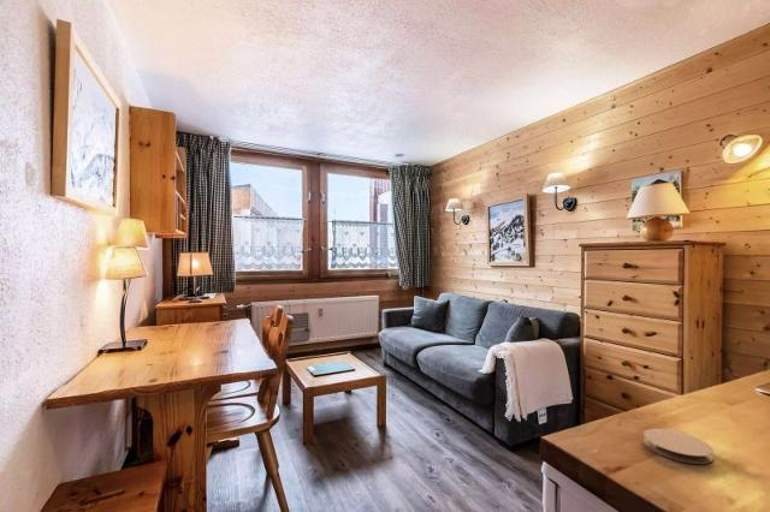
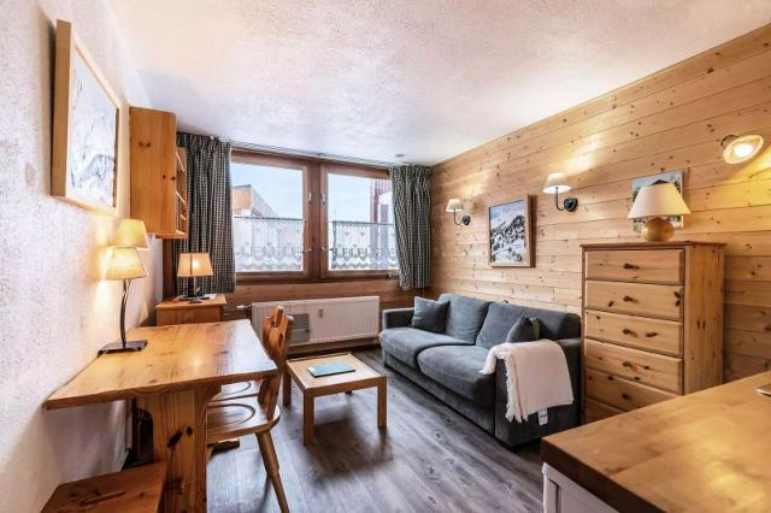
- coaster (676, 445)
